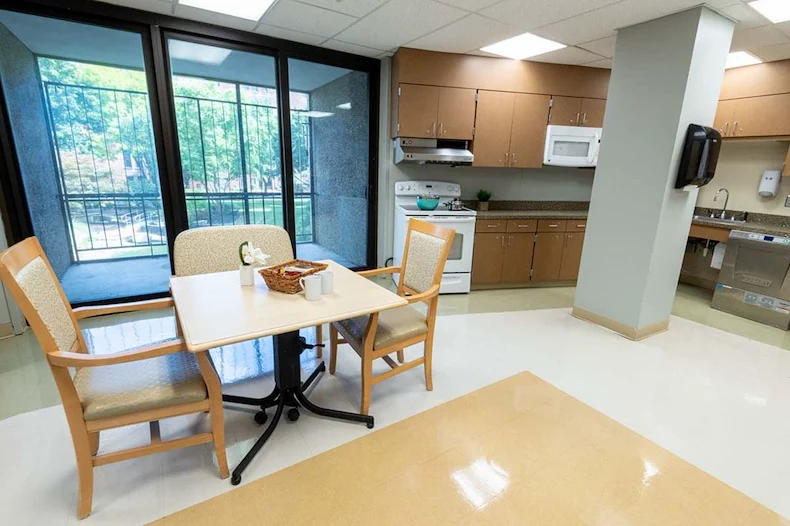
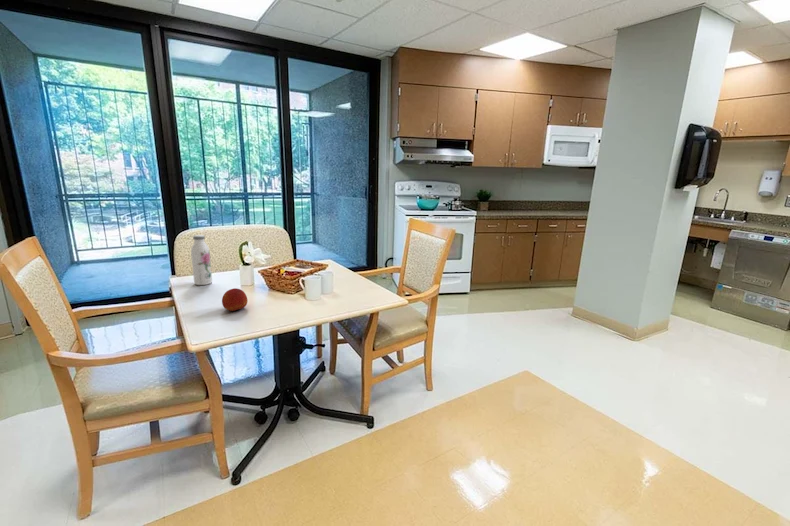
+ water bottle (201, 259)
+ fruit (234, 299)
